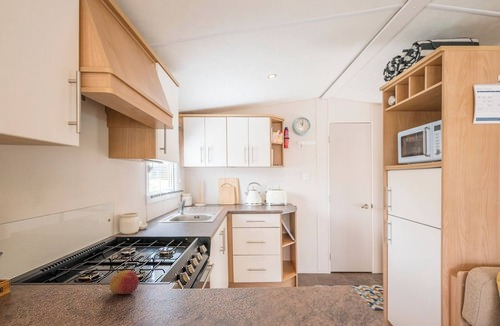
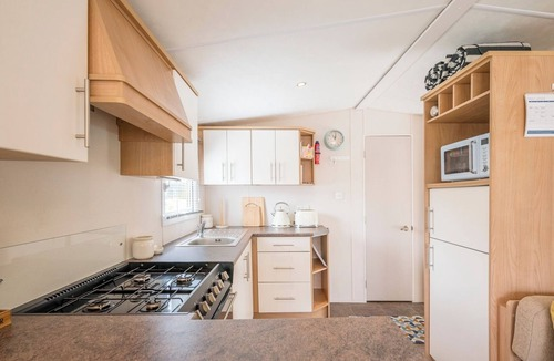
- fruit (123, 282)
